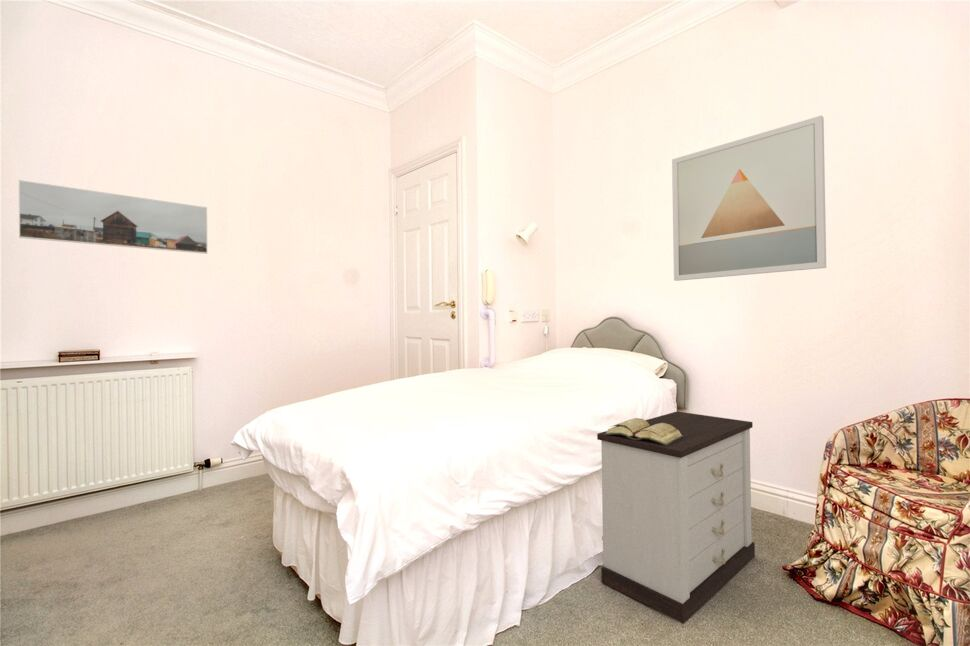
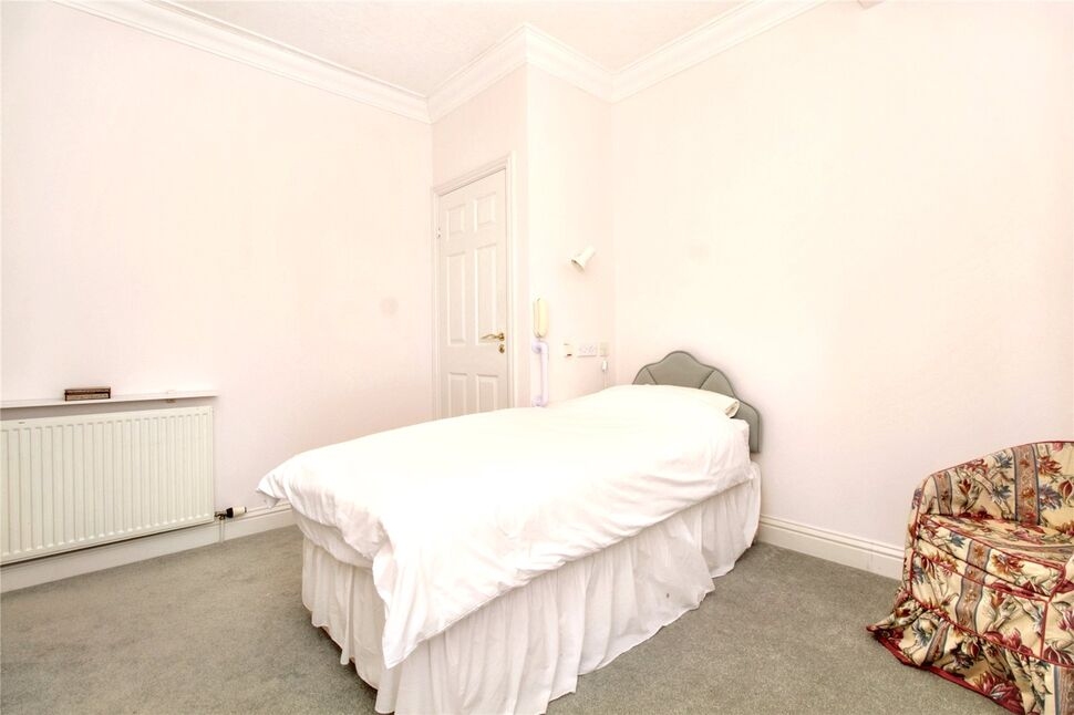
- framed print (123, 221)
- wall art (740, 207)
- diary (643, 429)
- nightstand (680, 498)
